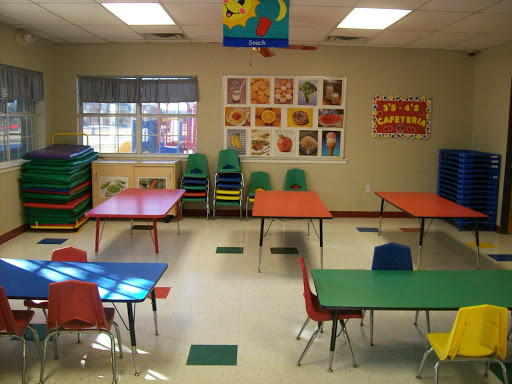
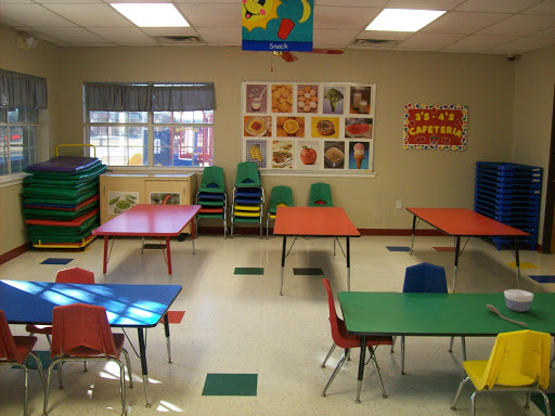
+ bowl (518, 300)
+ spoon (502, 316)
